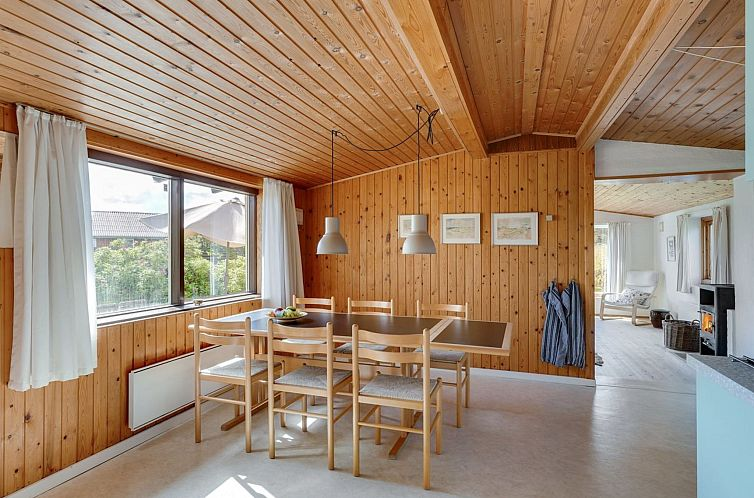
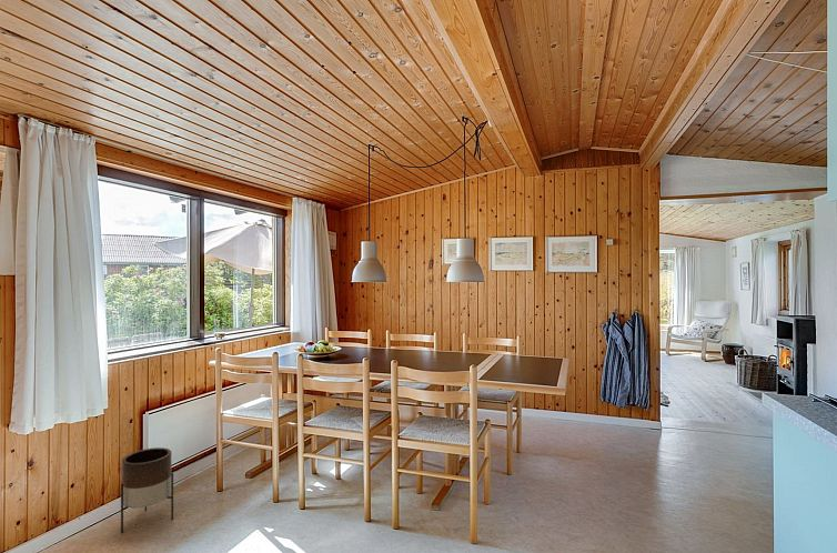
+ planter (145, 489)
